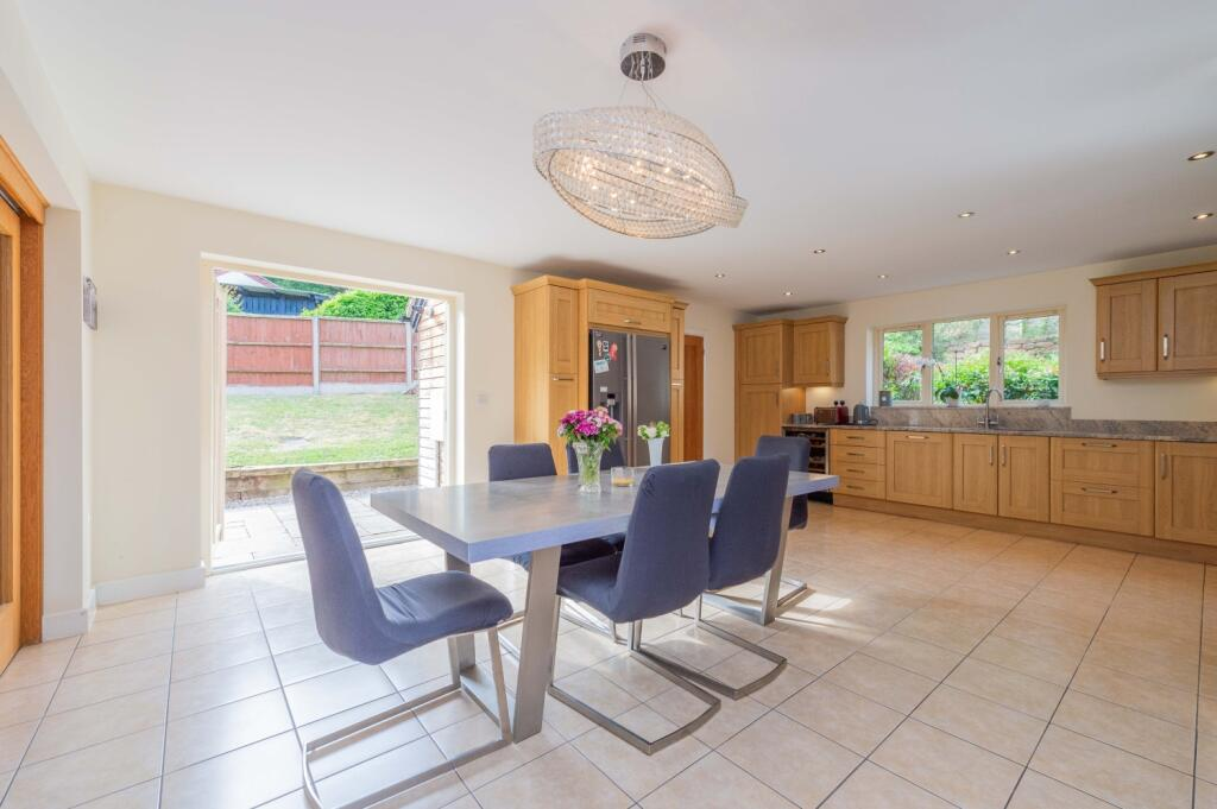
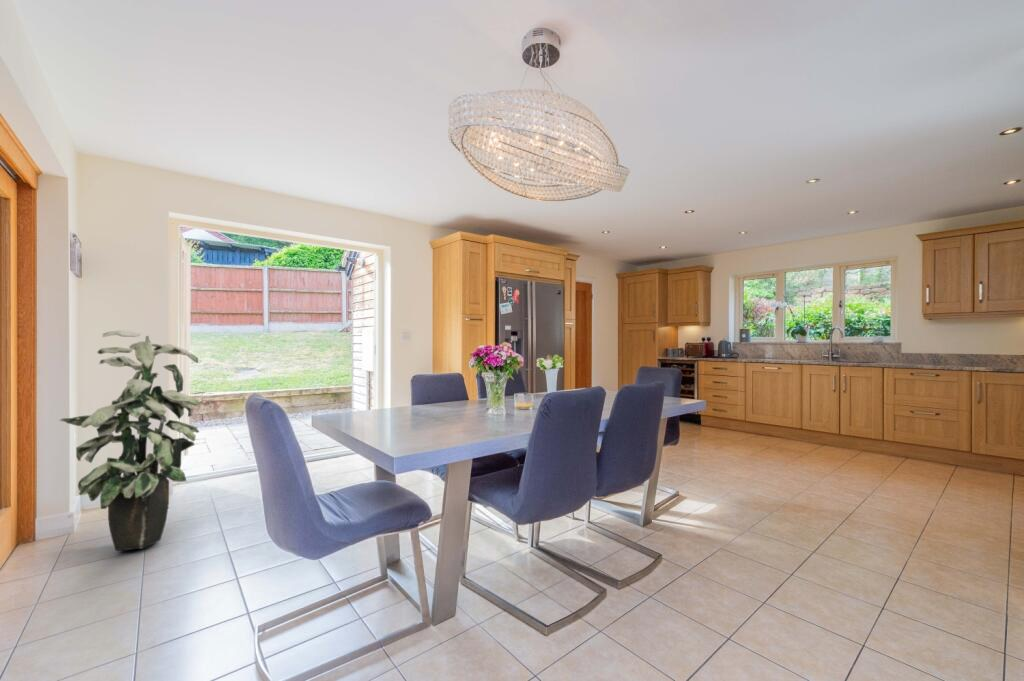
+ indoor plant (136, 438)
